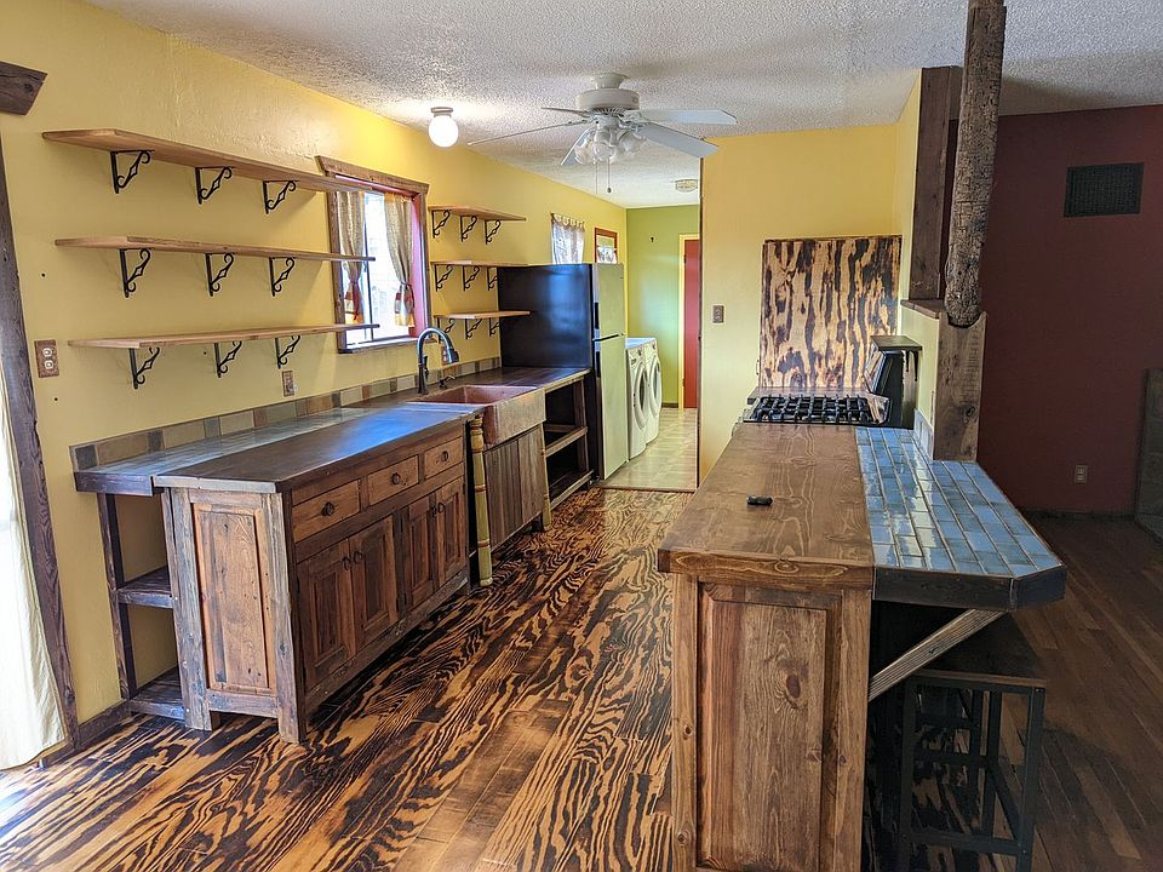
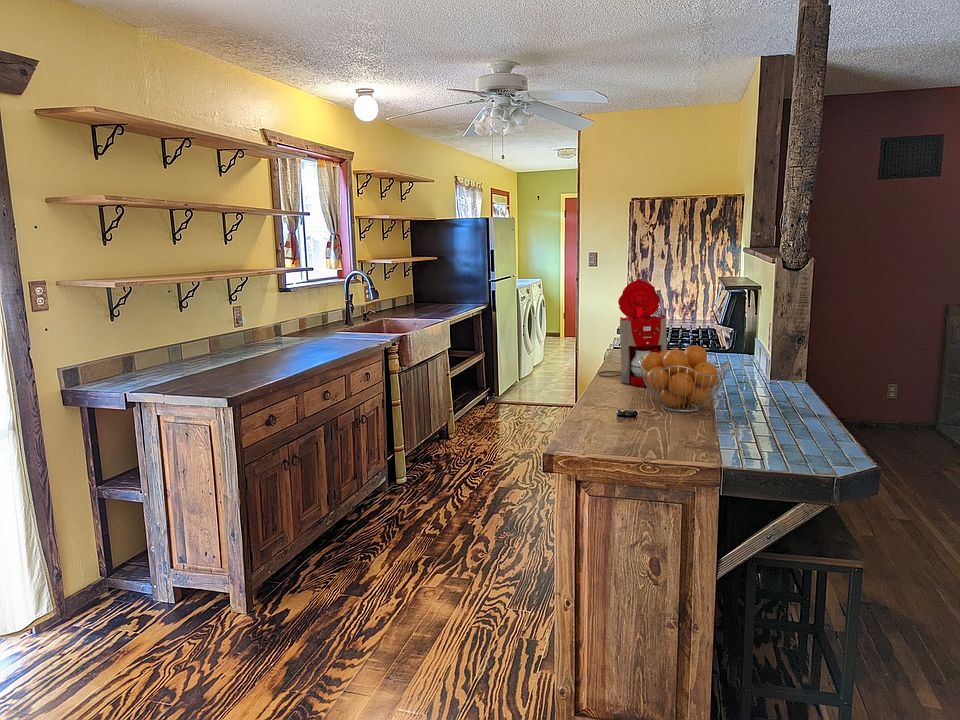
+ fruit basket (682, 377)
+ coffee maker (631, 328)
